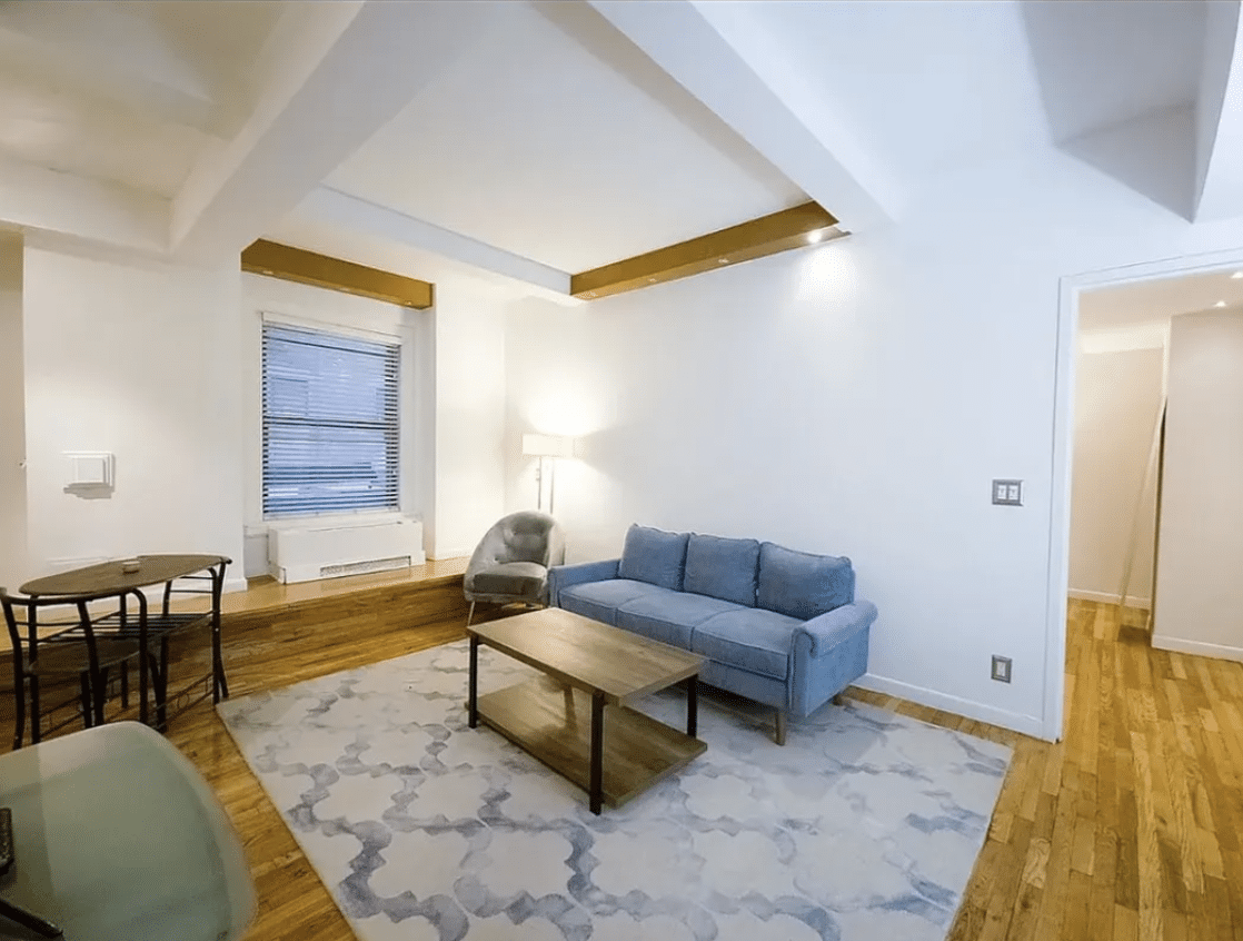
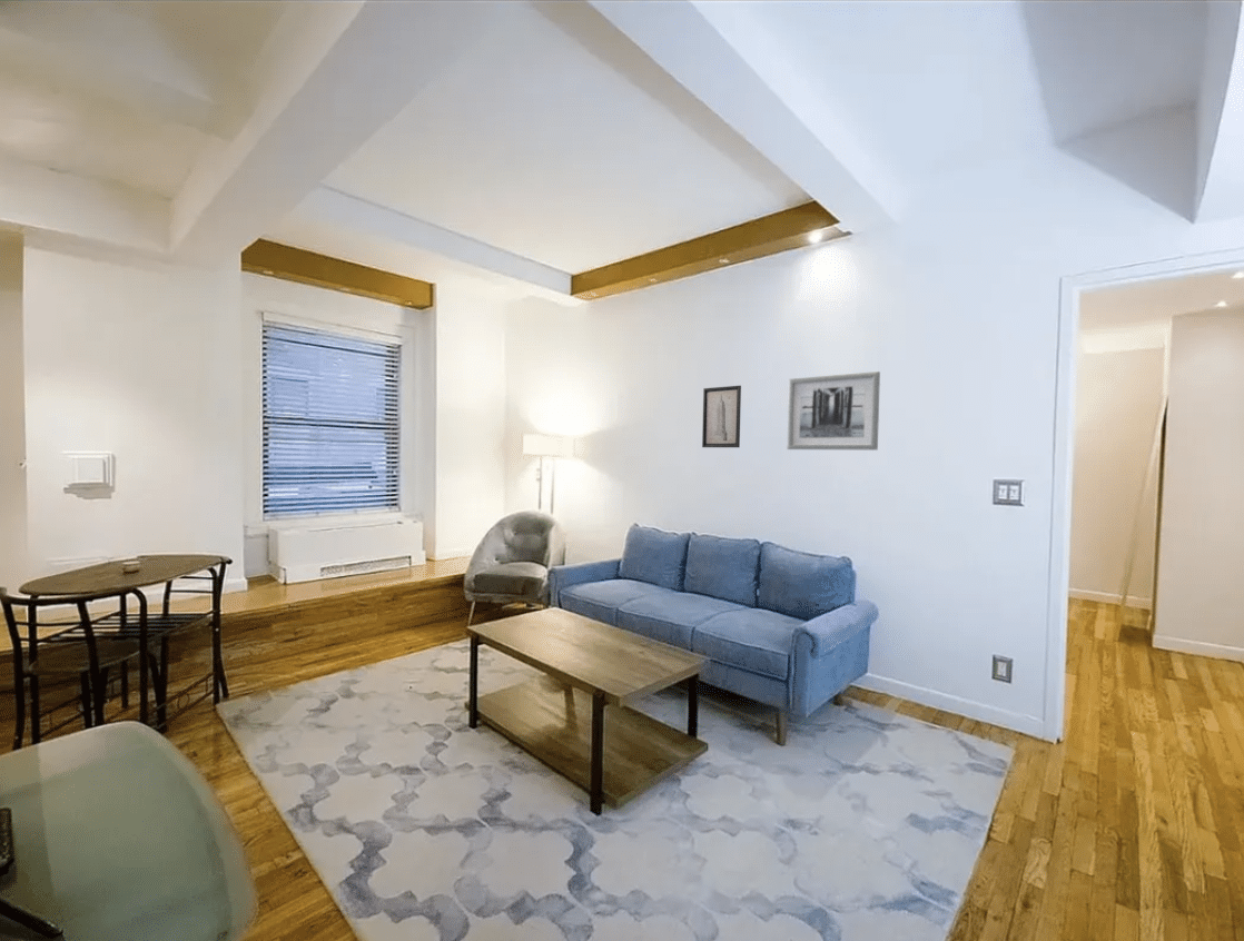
+ wall art (830, 413)
+ wall art (721, 417)
